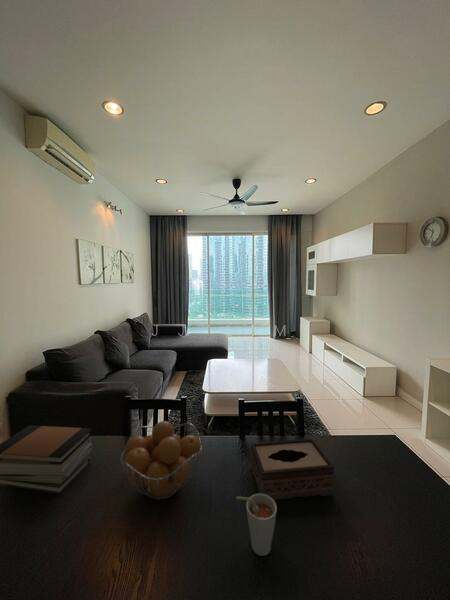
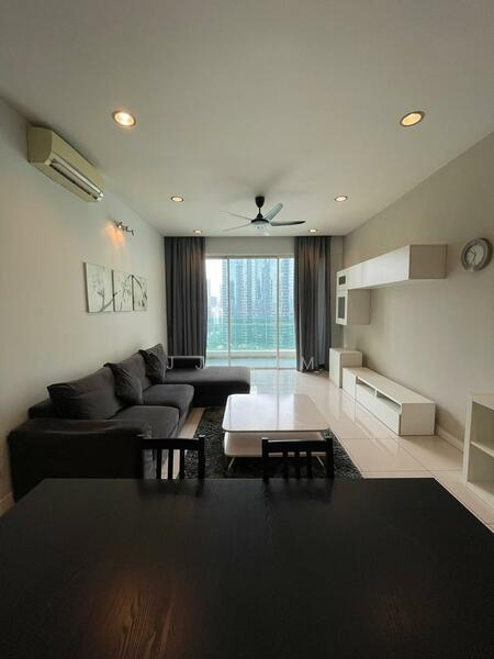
- book stack (45, 456)
- fruit basket (162, 458)
- tissue box (289, 467)
- cup (256, 519)
